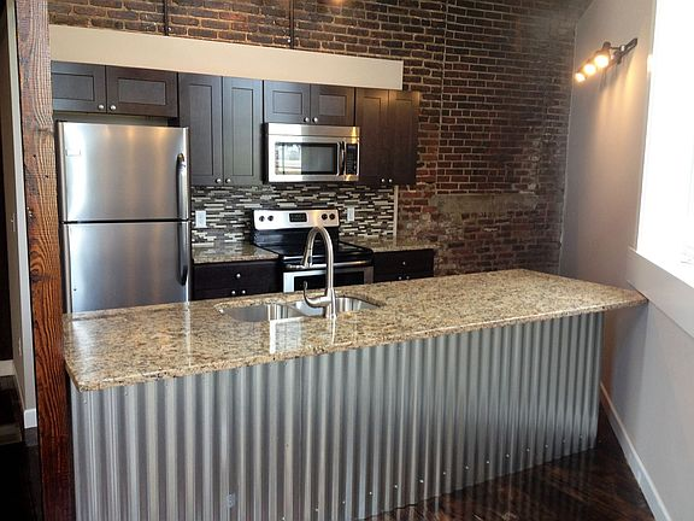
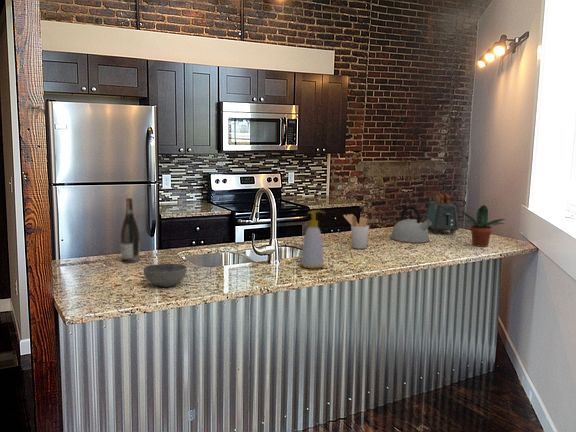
+ utensil holder (356, 230)
+ toaster (441, 212)
+ potted plant (482, 224)
+ bowl (165, 275)
+ wine bottle (129, 230)
+ kettle (412, 222)
+ soap bottle (313, 238)
